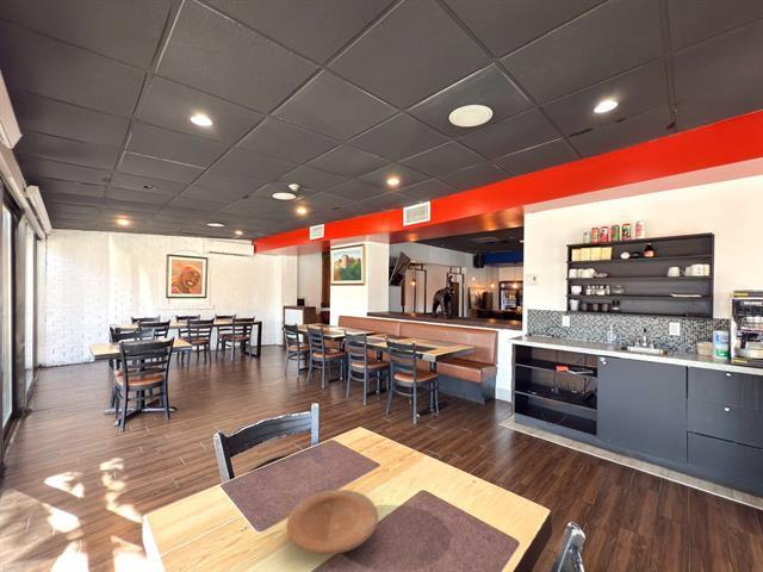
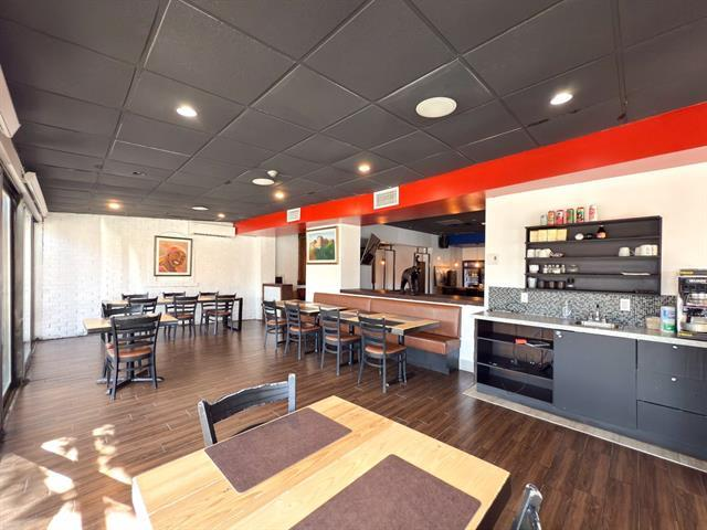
- plate (333, 523)
